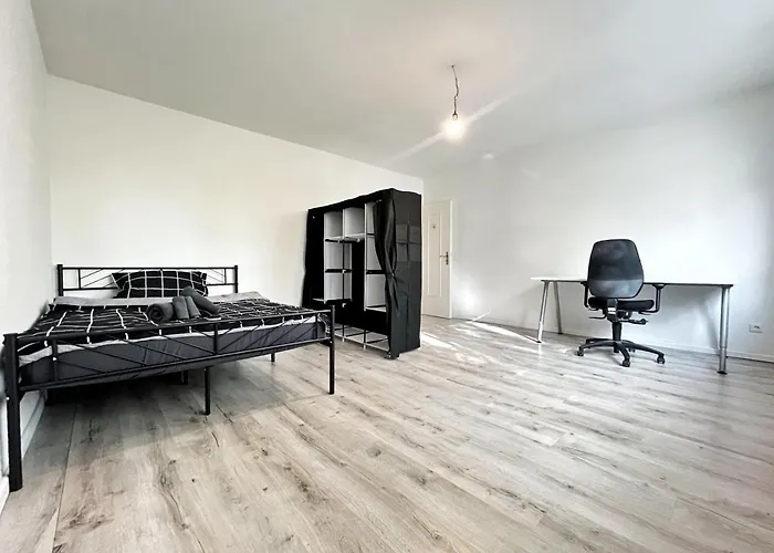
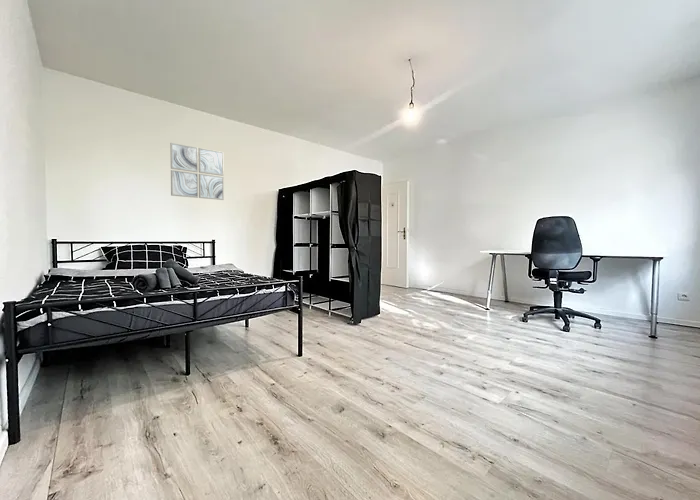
+ wall art (197, 173)
